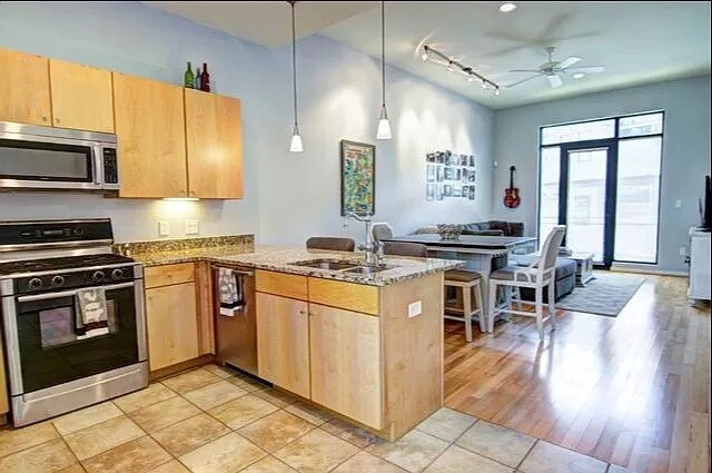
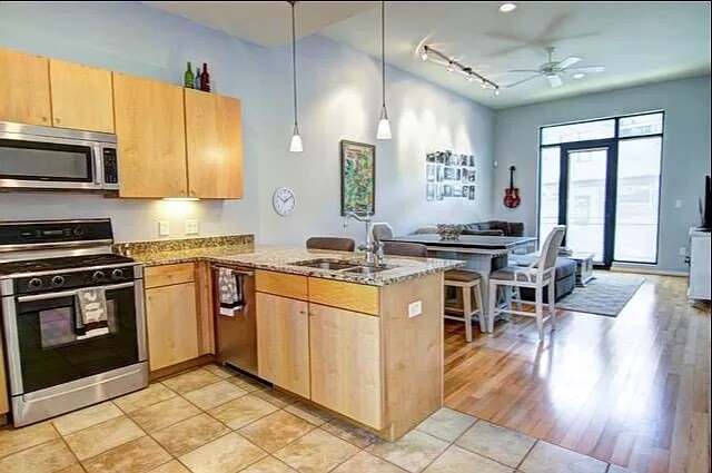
+ wall clock (284, 201)
